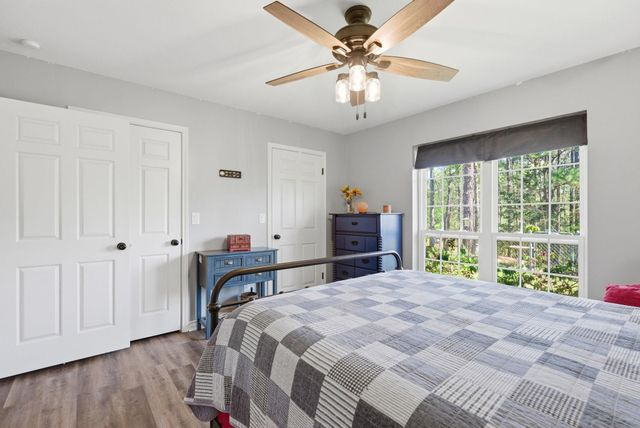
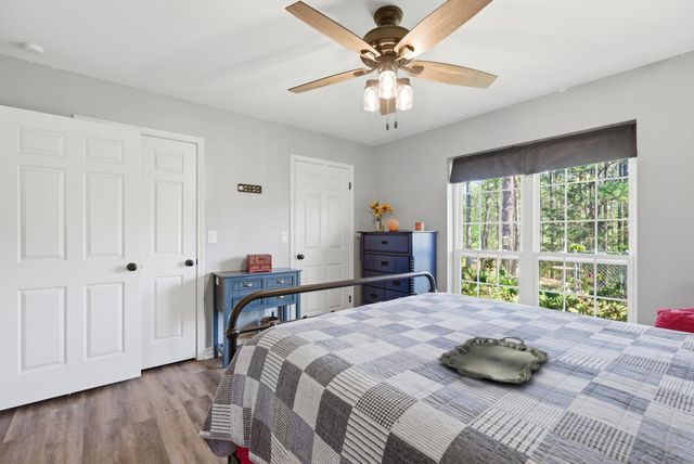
+ serving tray (493, 356)
